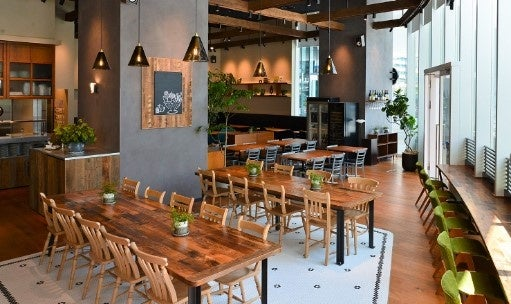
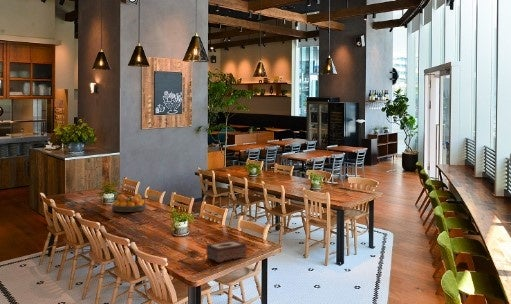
+ tissue box (226, 250)
+ fruit bowl (129, 202)
